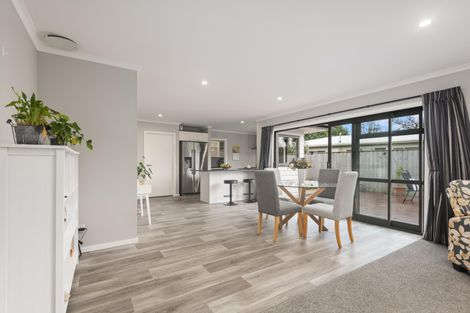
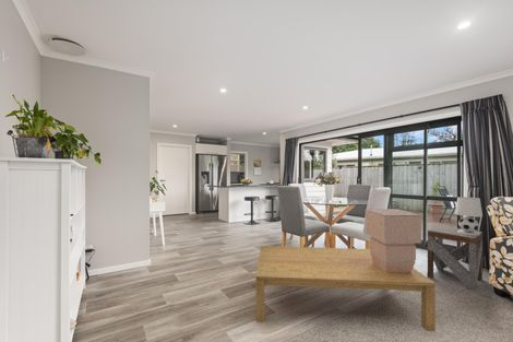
+ side table (454, 255)
+ decorative box (391, 239)
+ coffee table (331, 280)
+ table lamp (468, 215)
